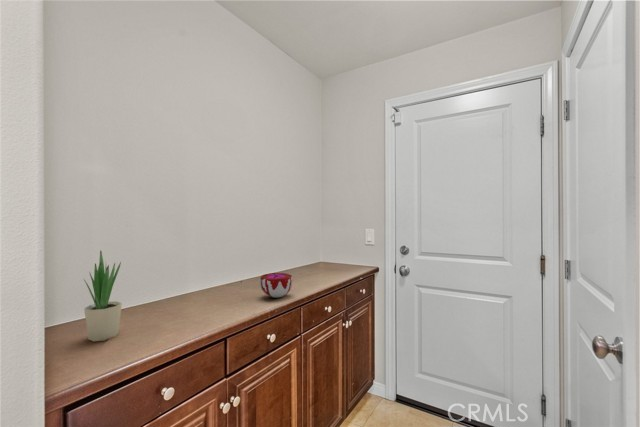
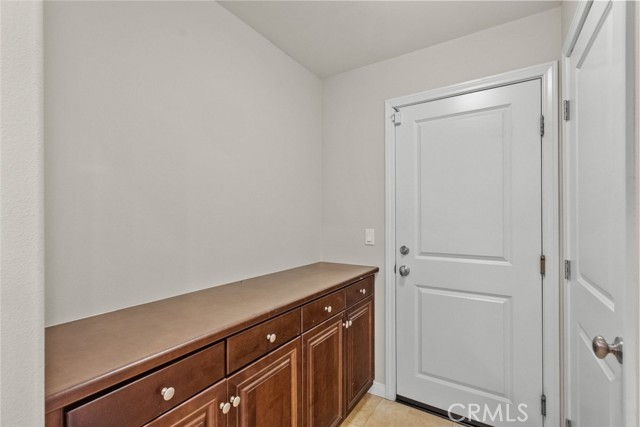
- decorative bowl (276, 286)
- potted plant (103, 293)
